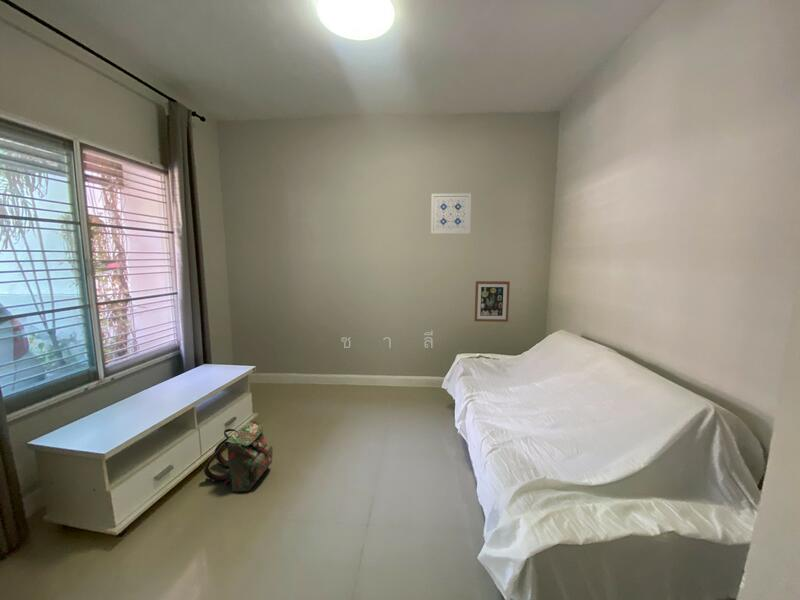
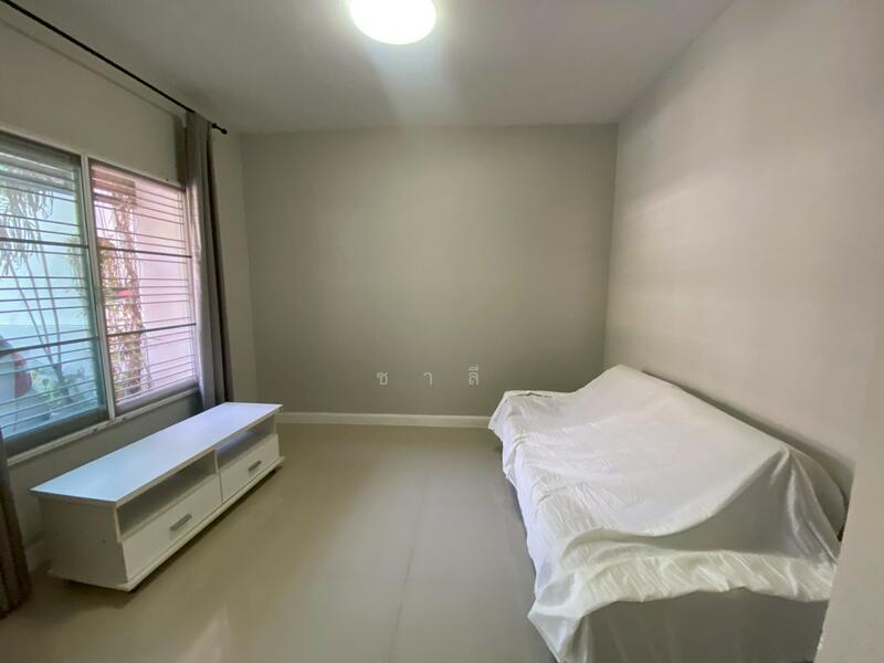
- wall art (450, 213)
- wall art (491, 301)
- backpack (235, 452)
